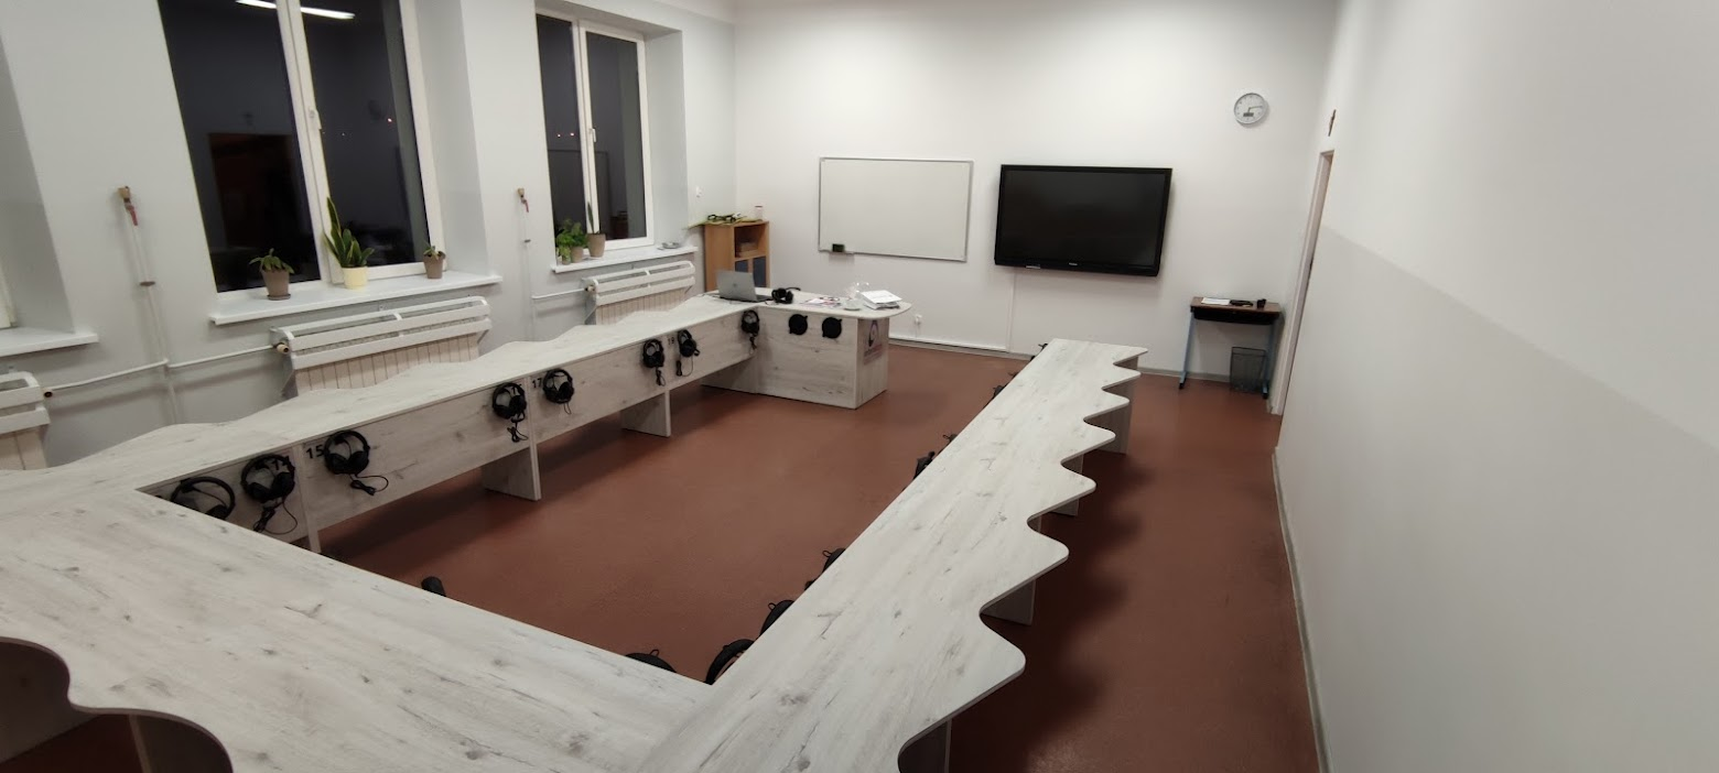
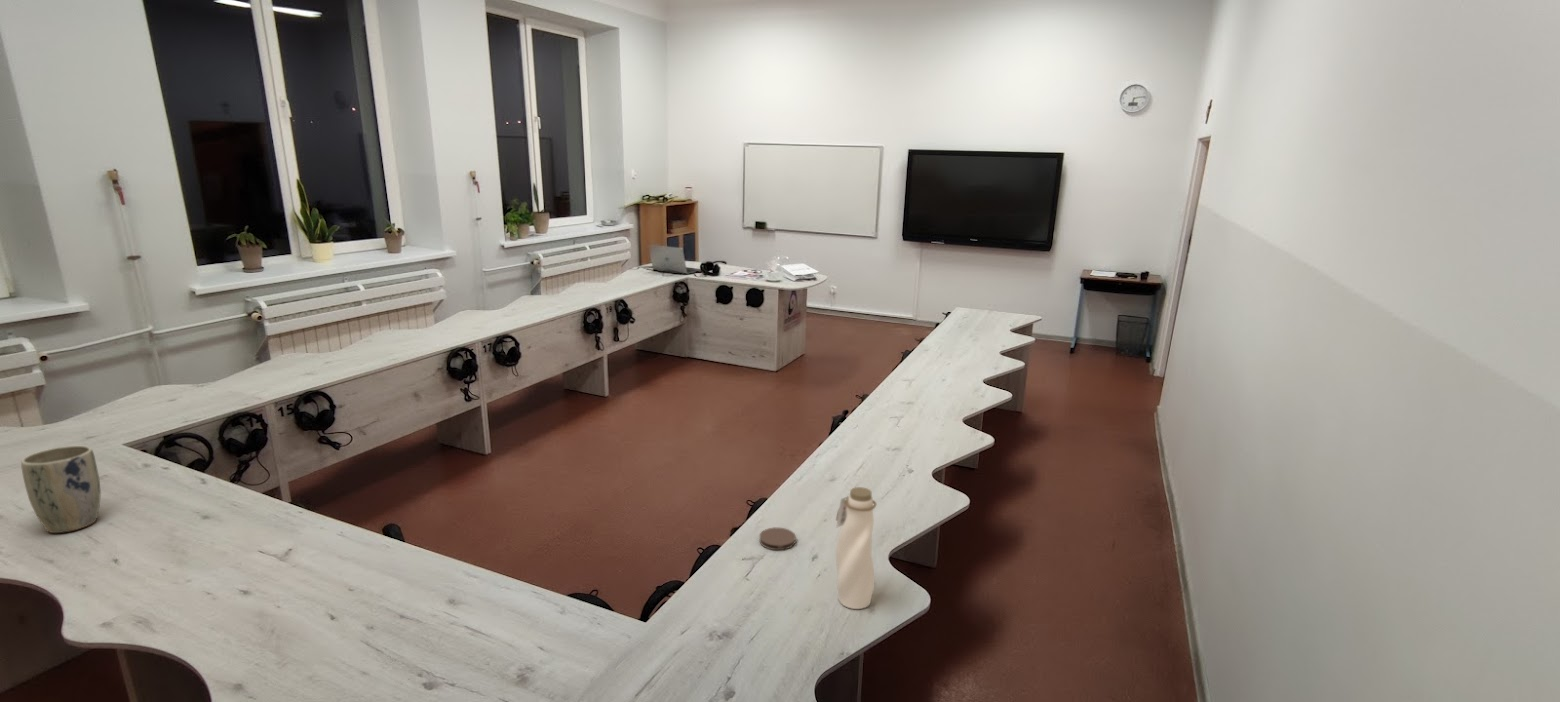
+ plant pot (65, 489)
+ water bottle (854, 546)
+ coaster (777, 538)
